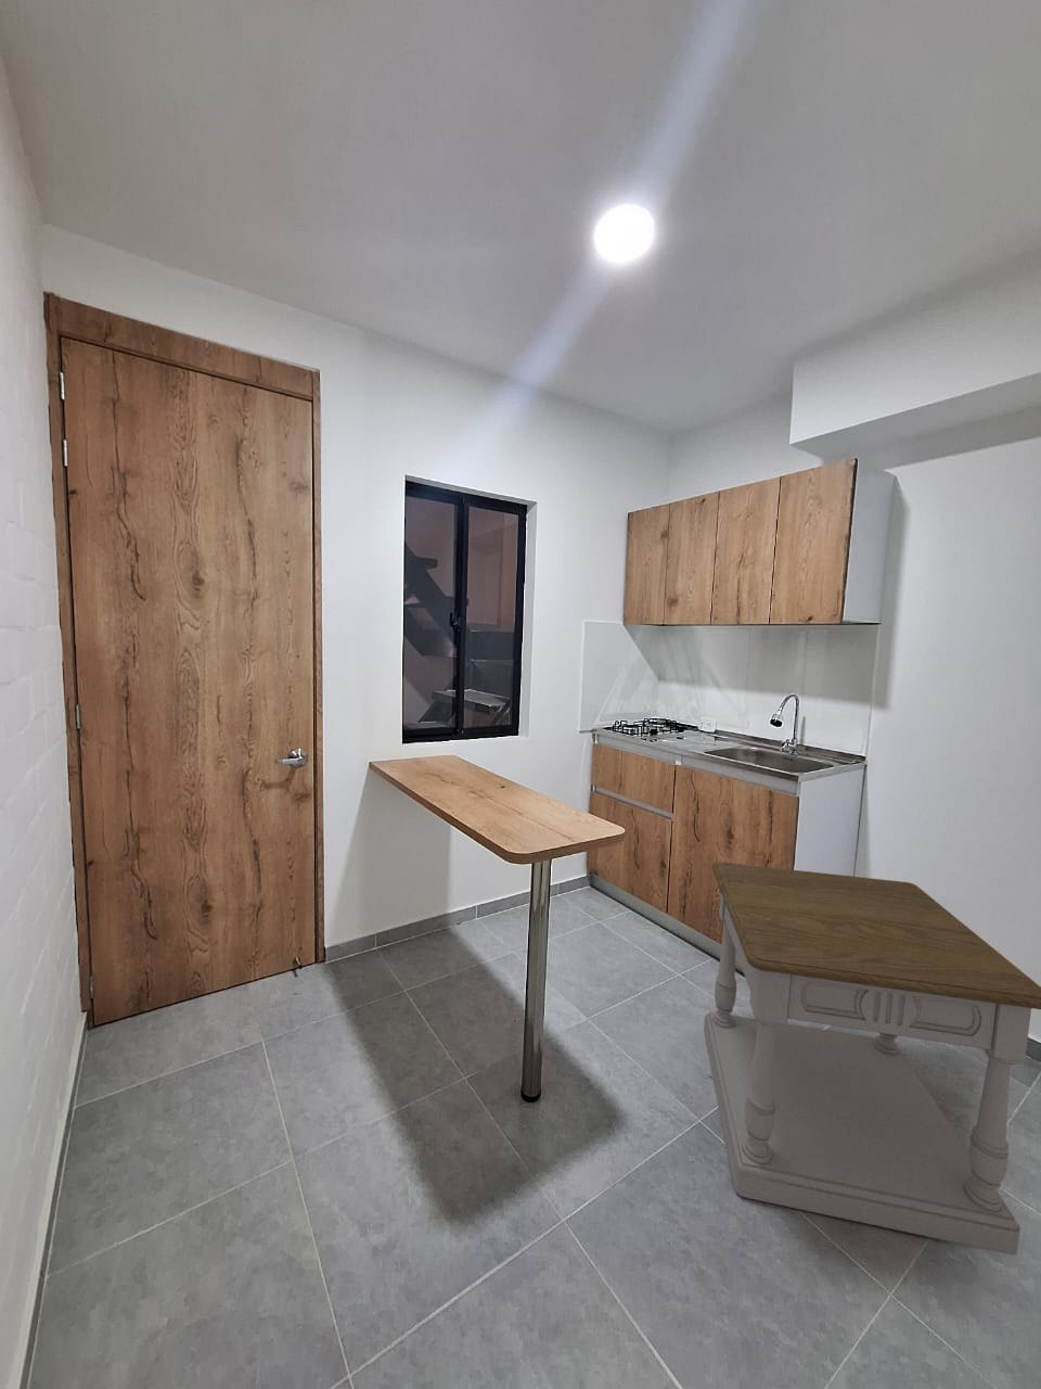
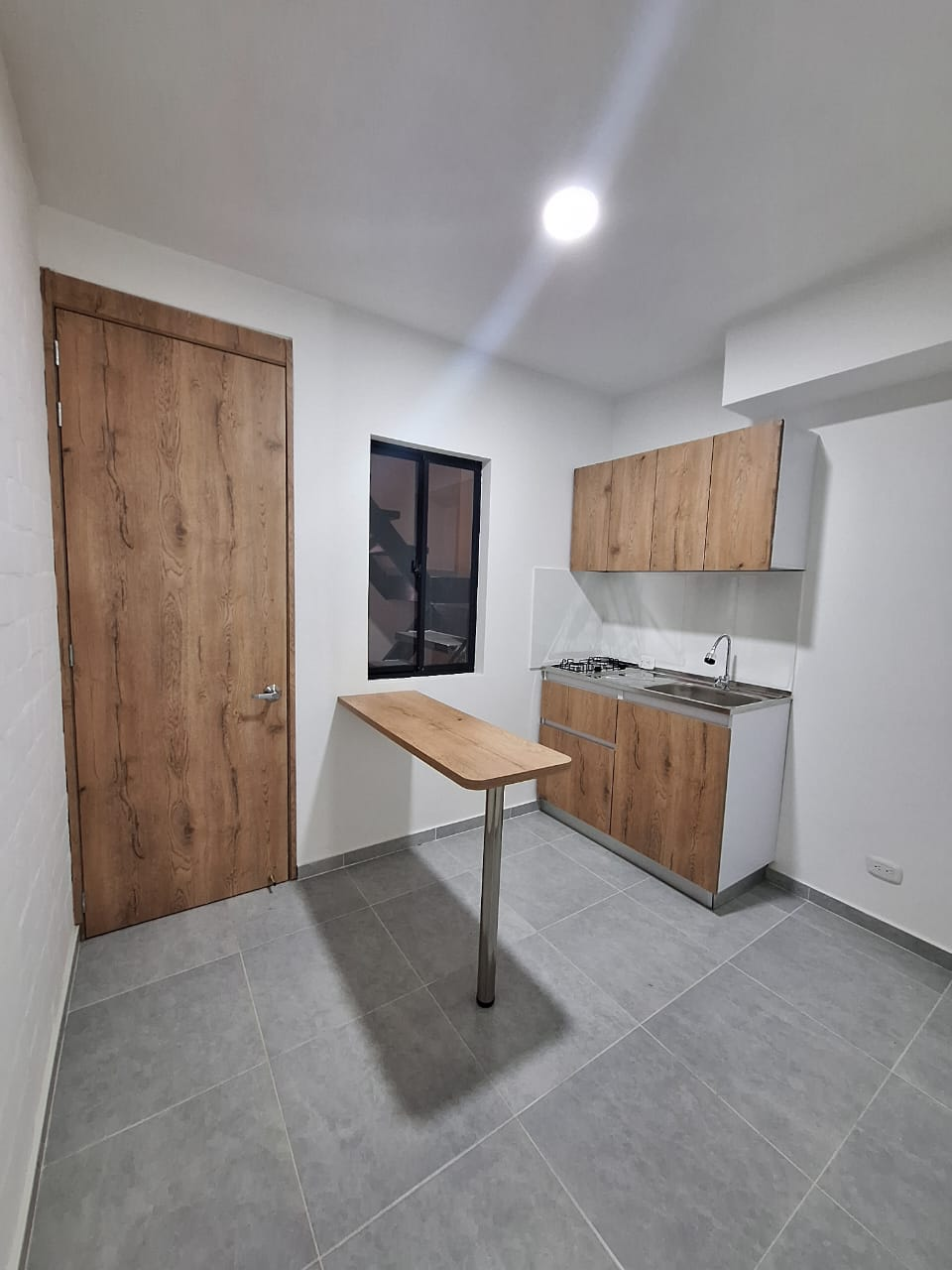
- side table (837, 1018)
